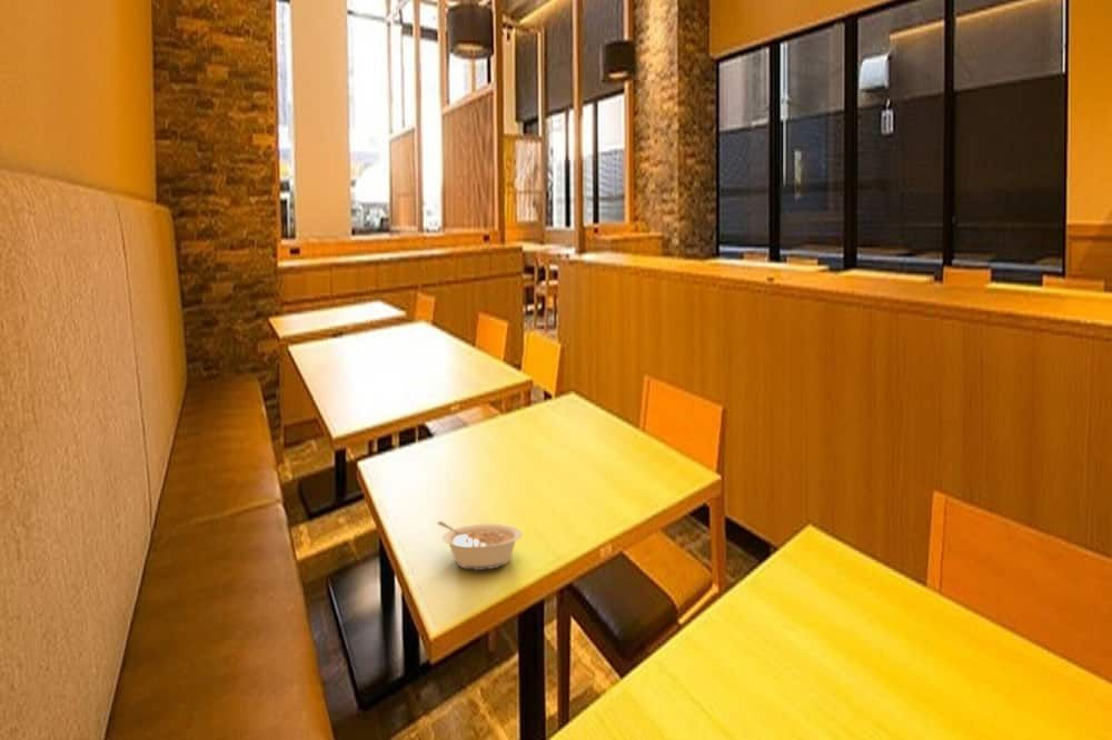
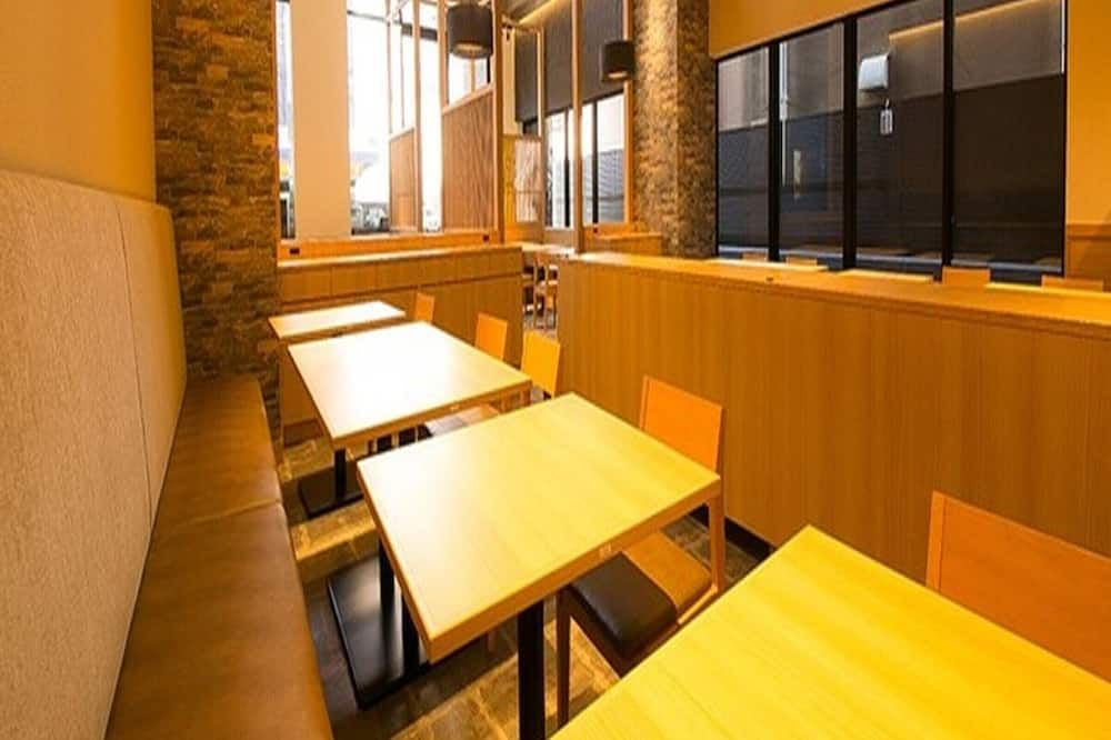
- legume (479, 544)
